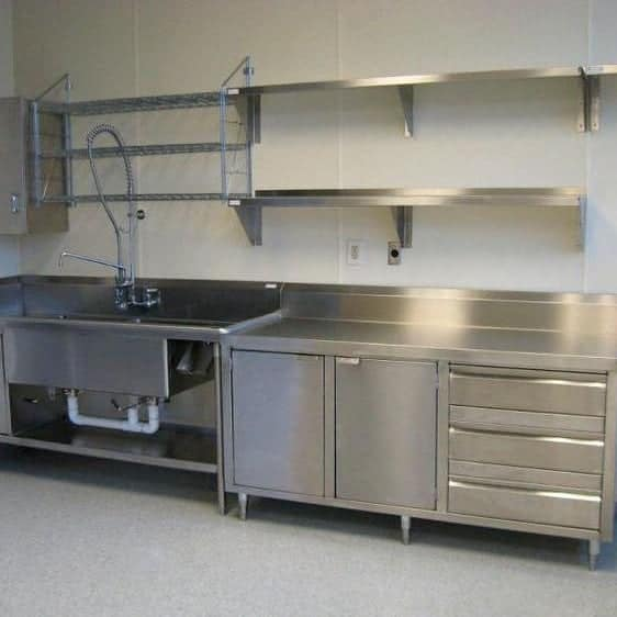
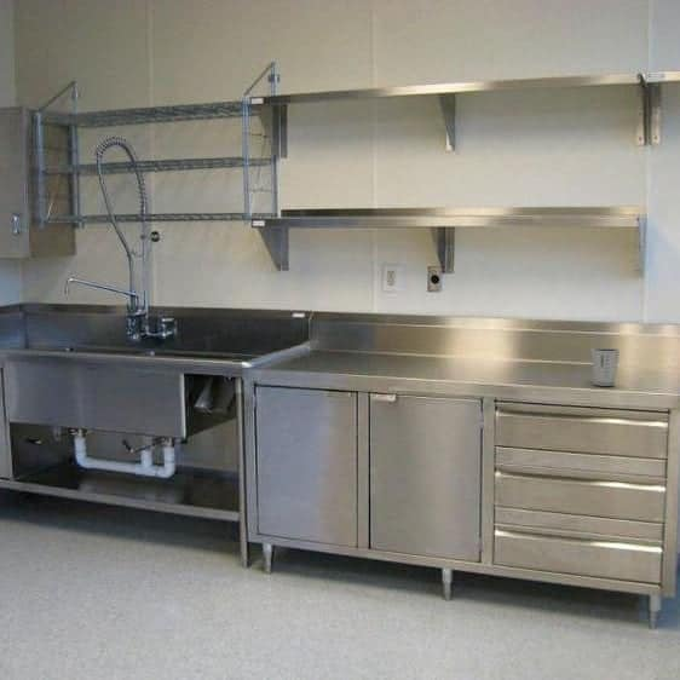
+ dixie cup (604, 367)
